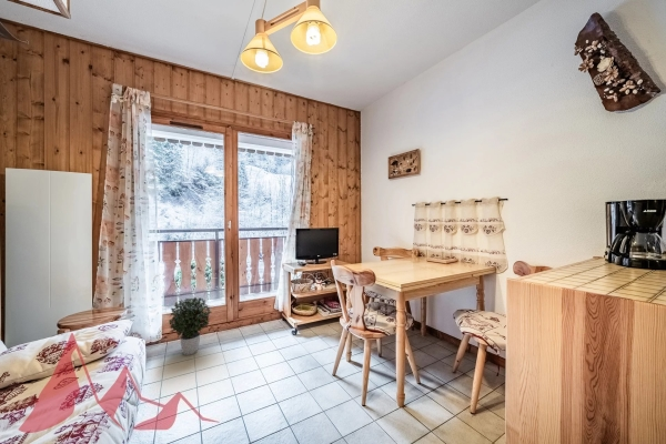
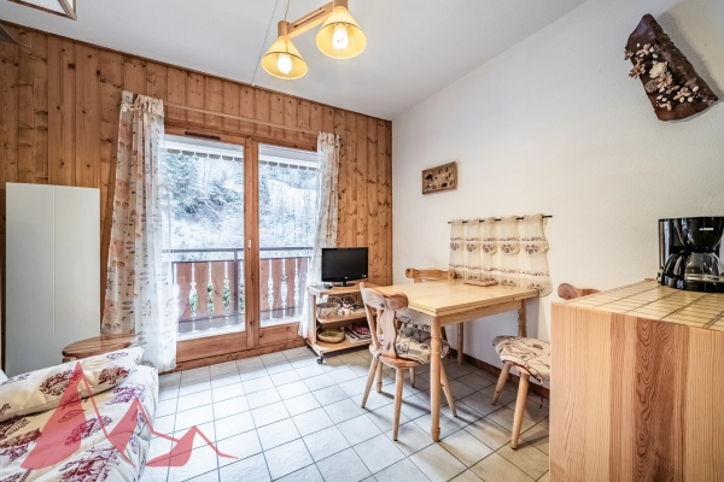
- potted plant (191, 324)
